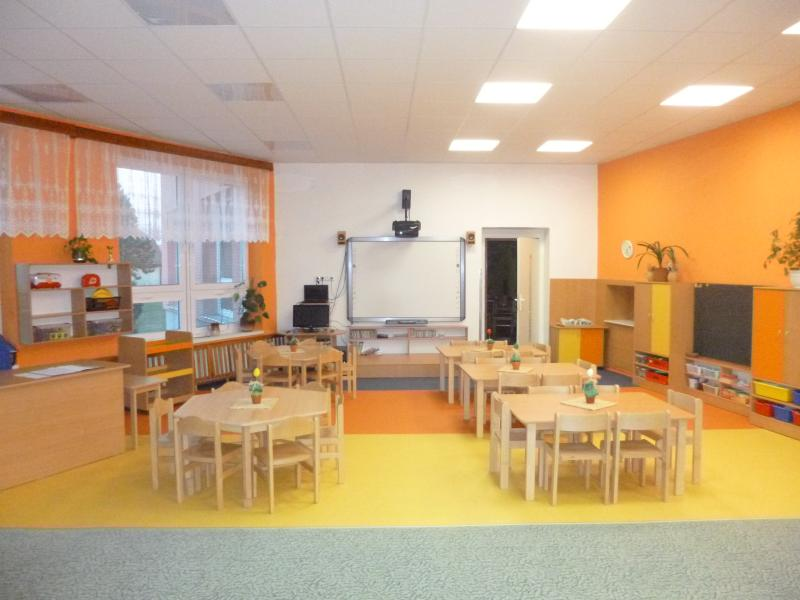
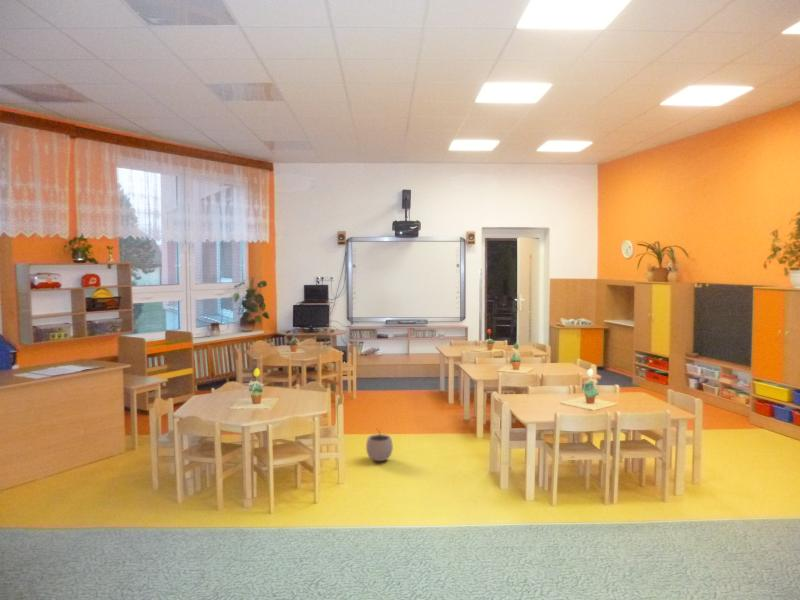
+ plant pot (379, 443)
